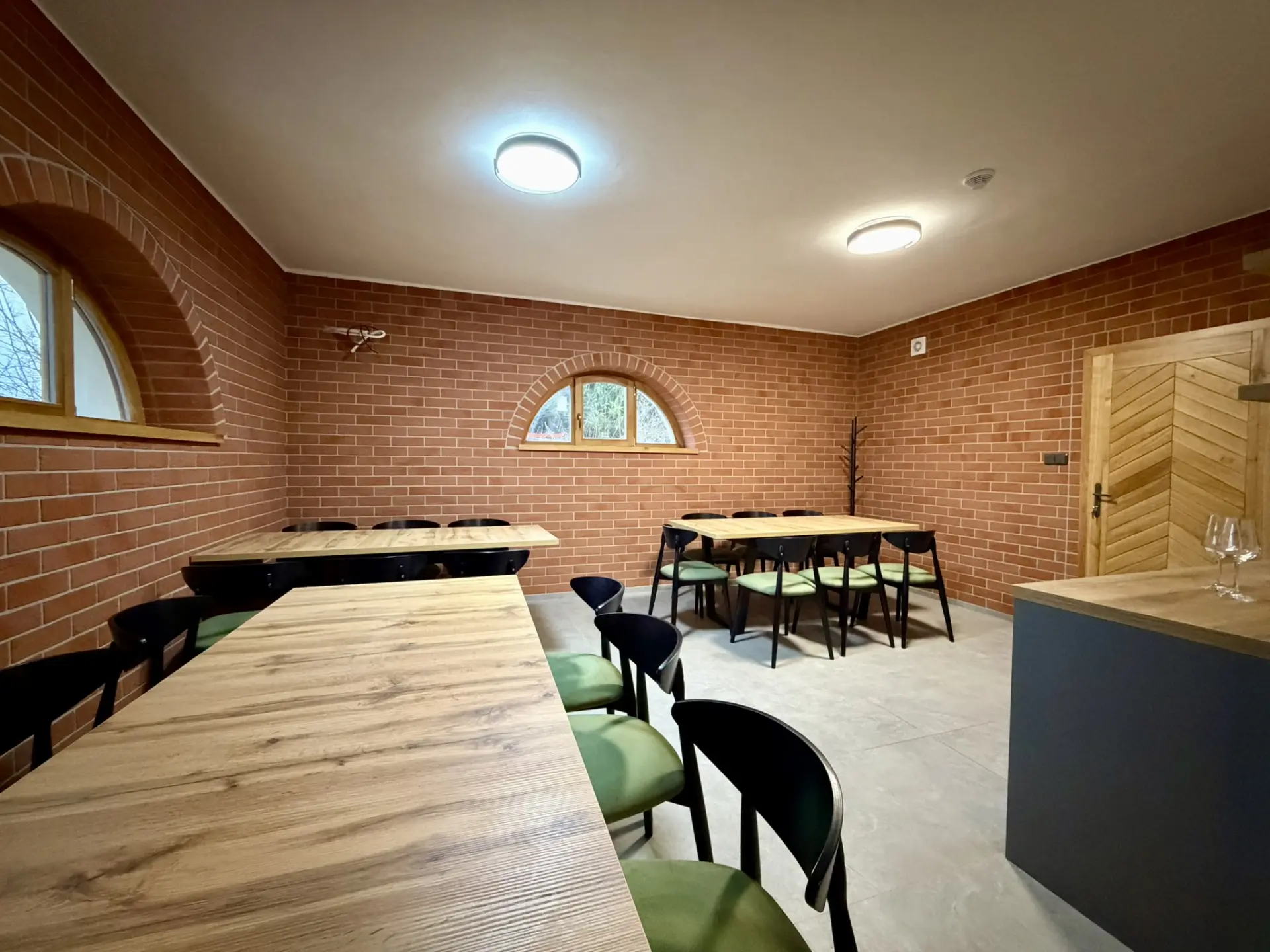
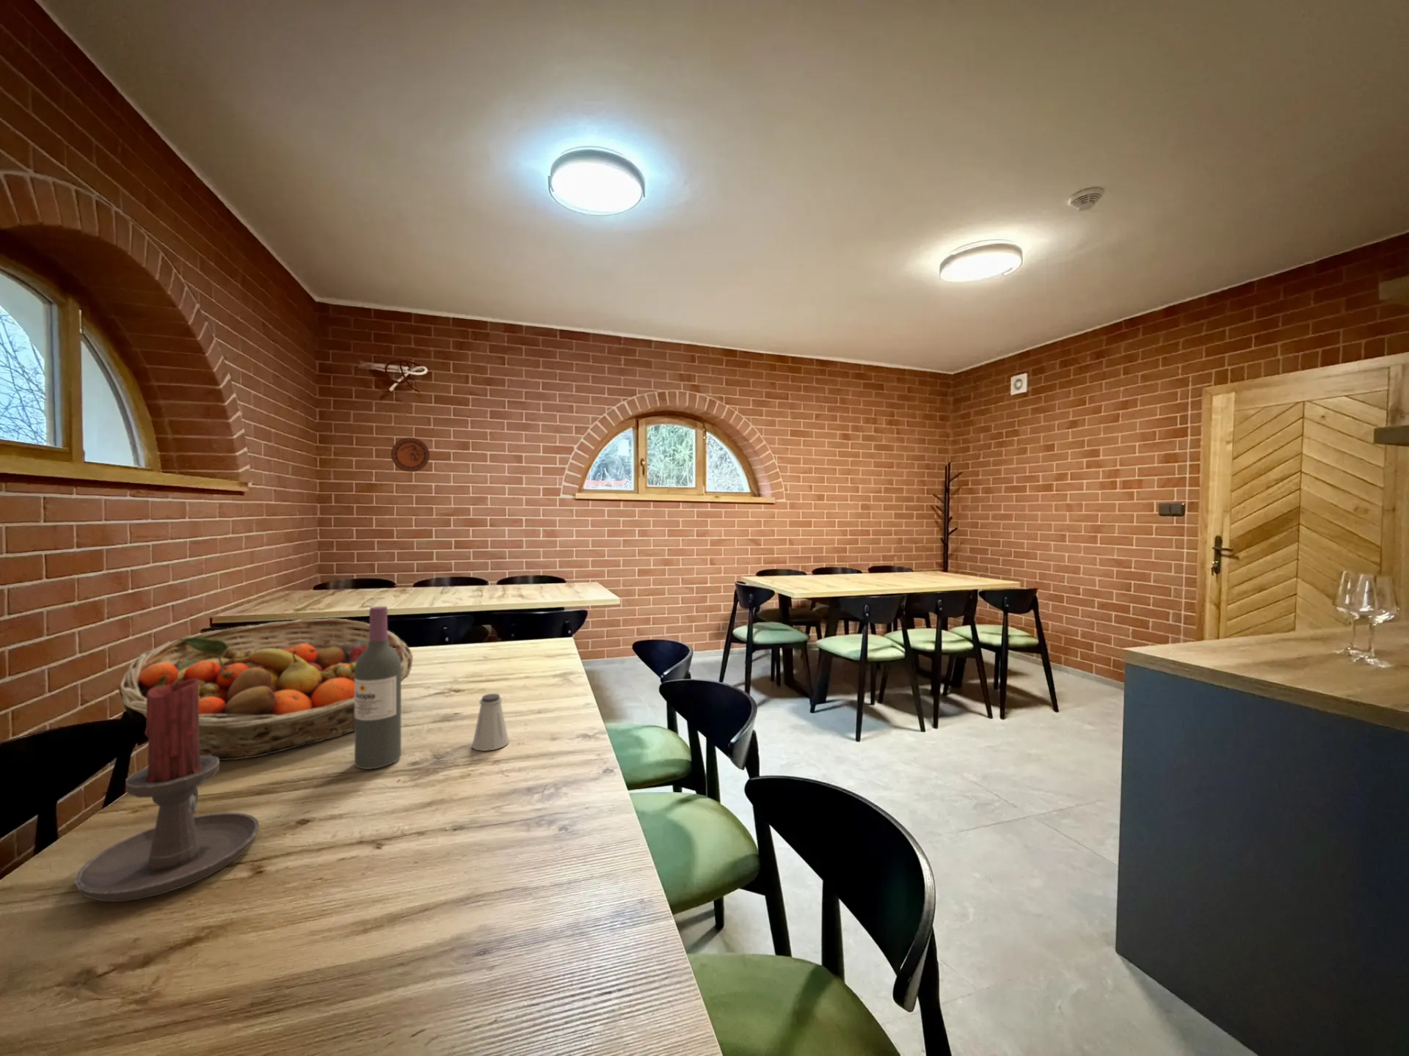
+ decorative plate (410, 455)
+ fruit basket (285, 681)
+ saltshaker (490, 720)
+ wine bottle (378, 684)
+ candle holder (178, 765)
